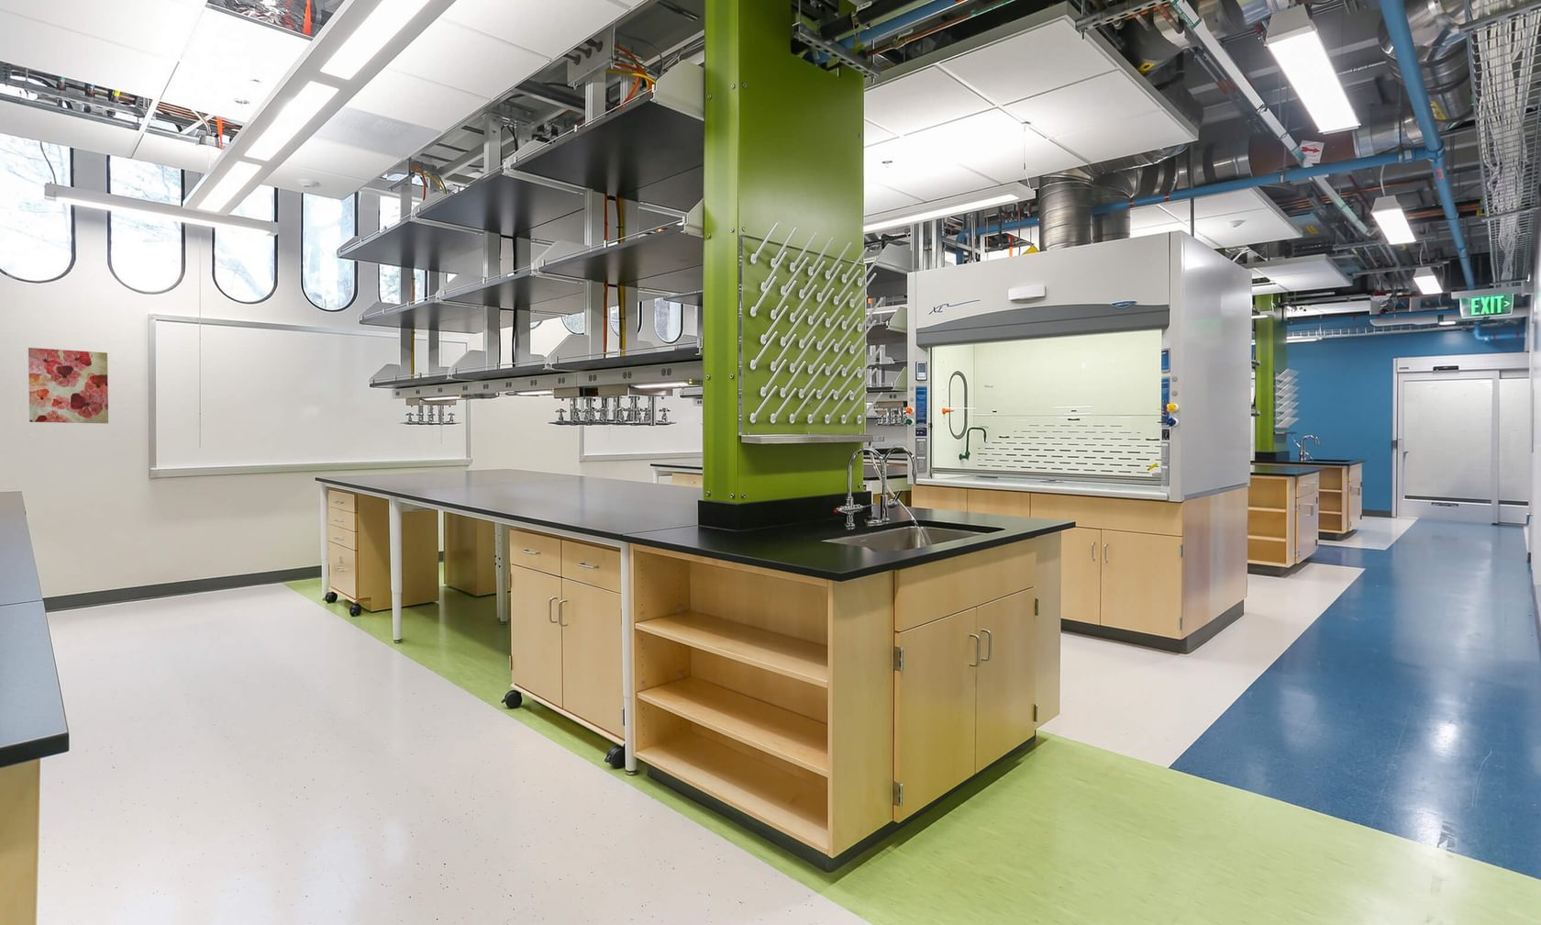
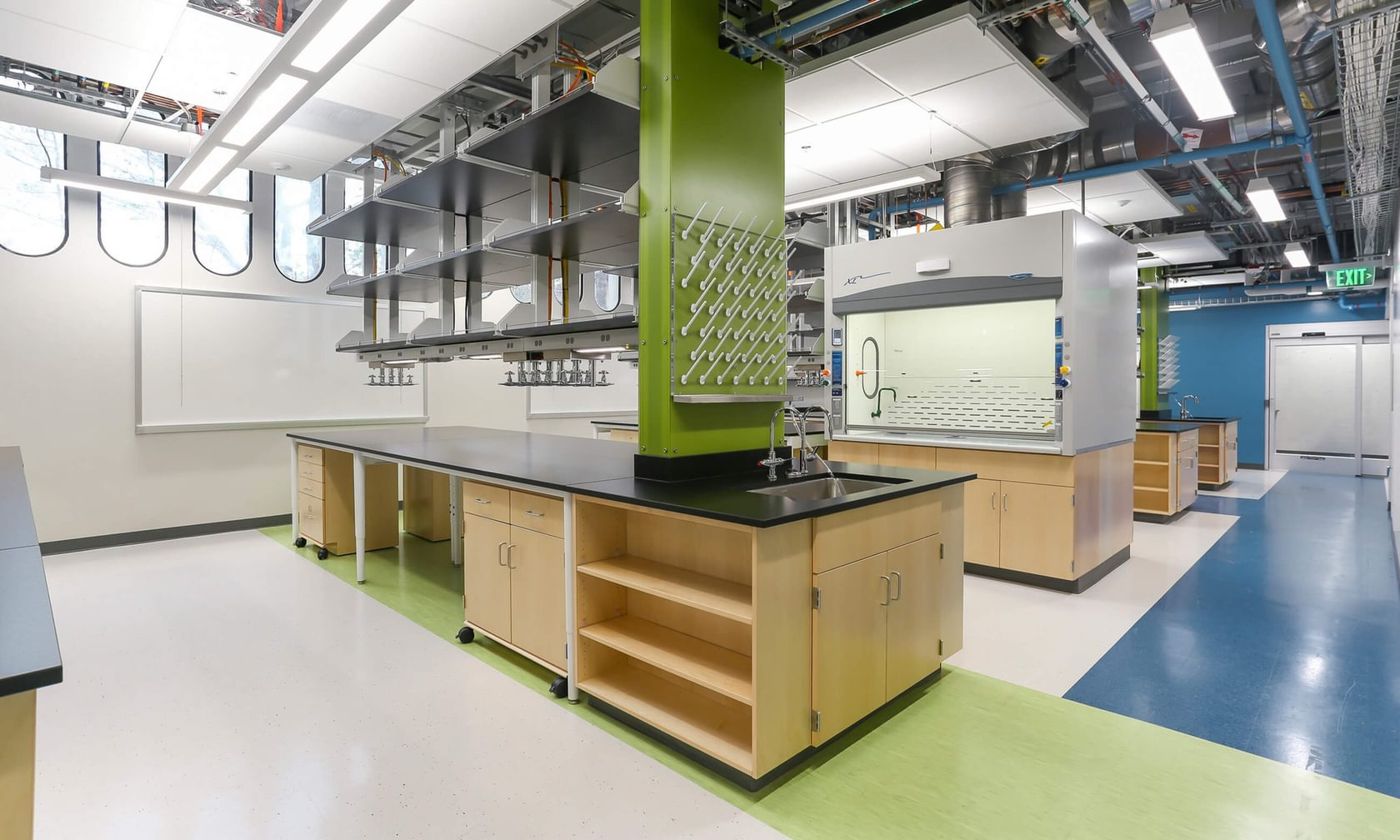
- wall art (68, 387)
